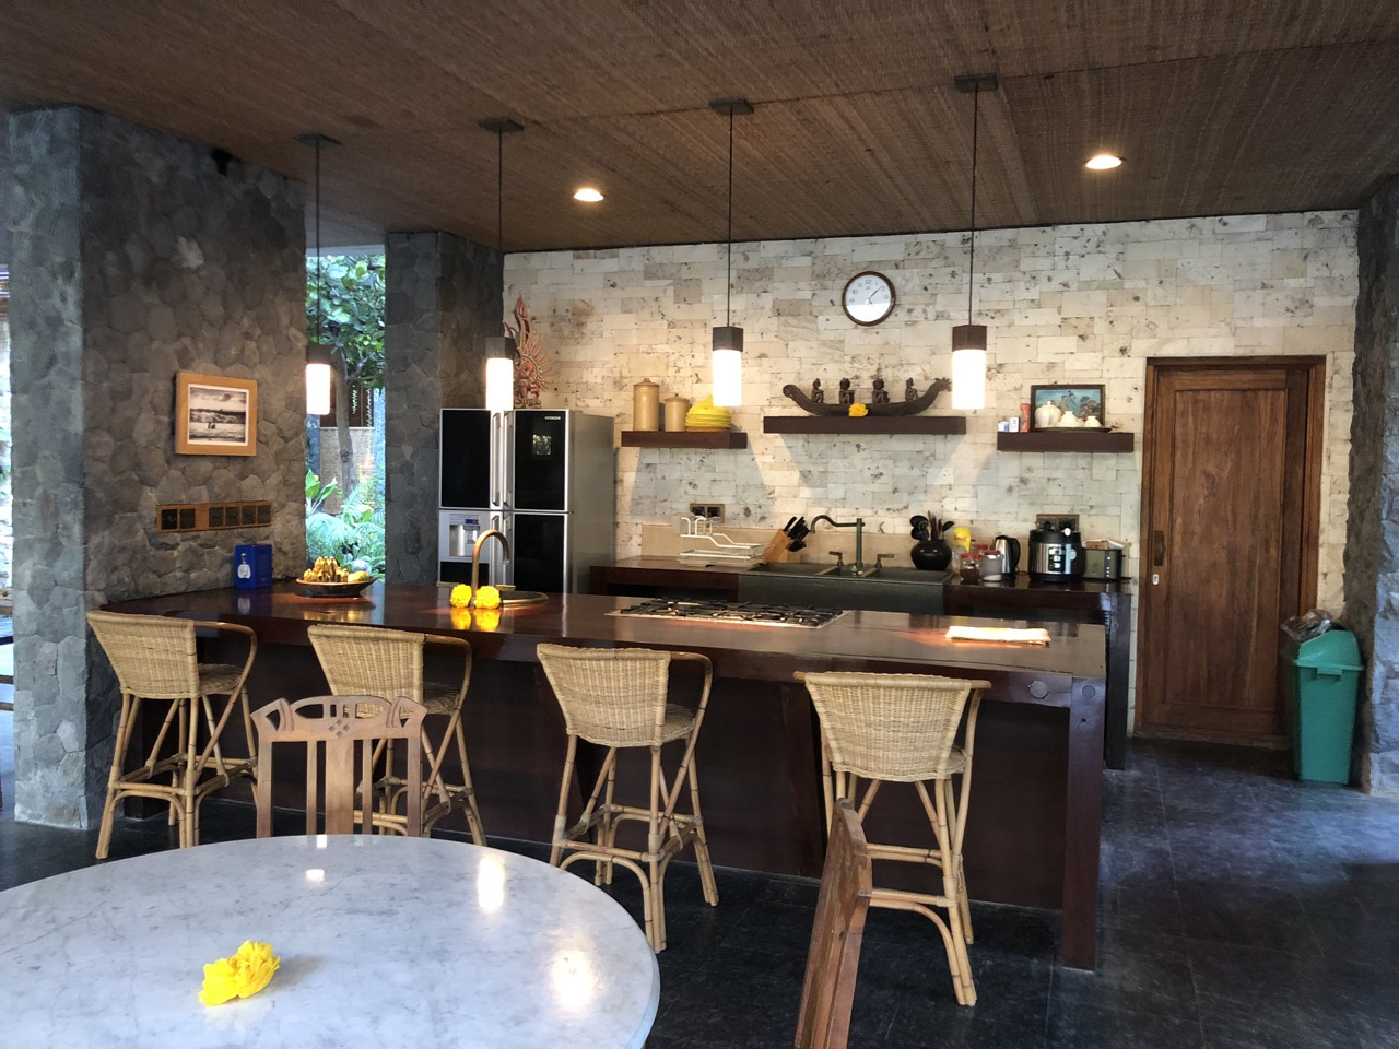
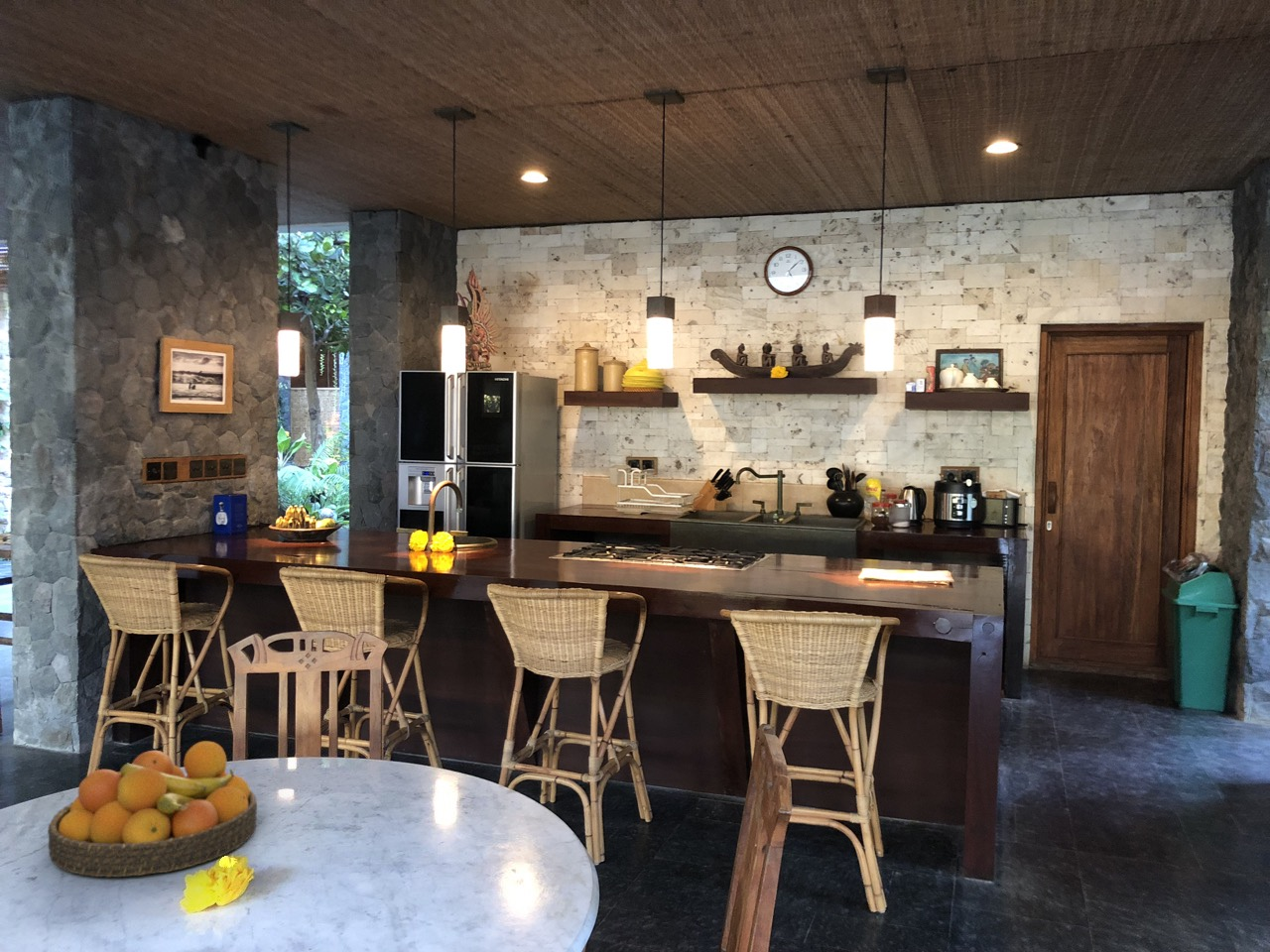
+ fruit bowl (157, 795)
